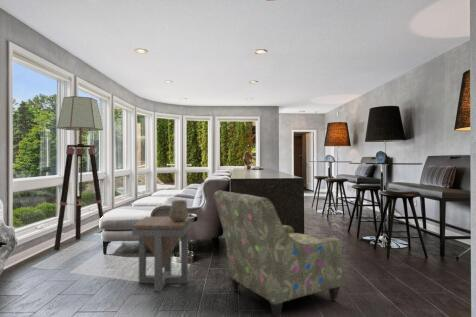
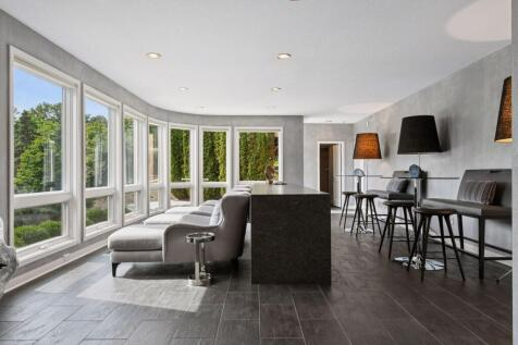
- floor lamp (81, 170)
- side table (163, 251)
- armchair (276, 244)
- ceramic cup (179, 210)
